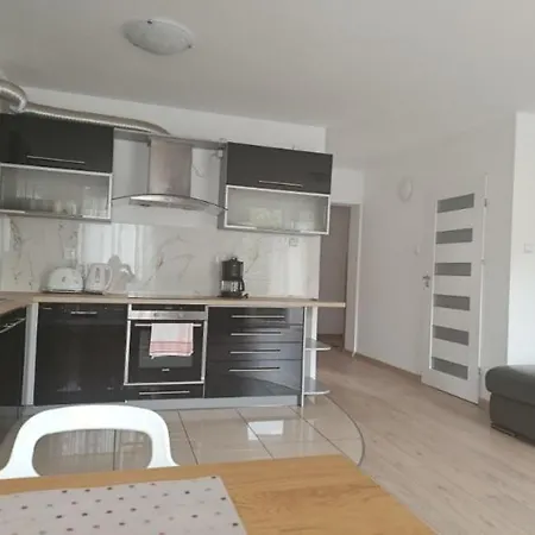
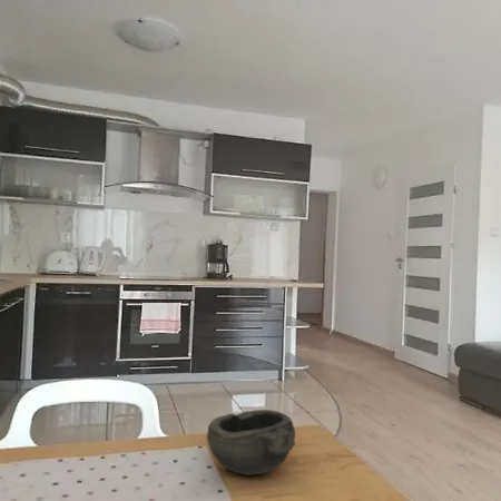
+ bowl (252, 444)
